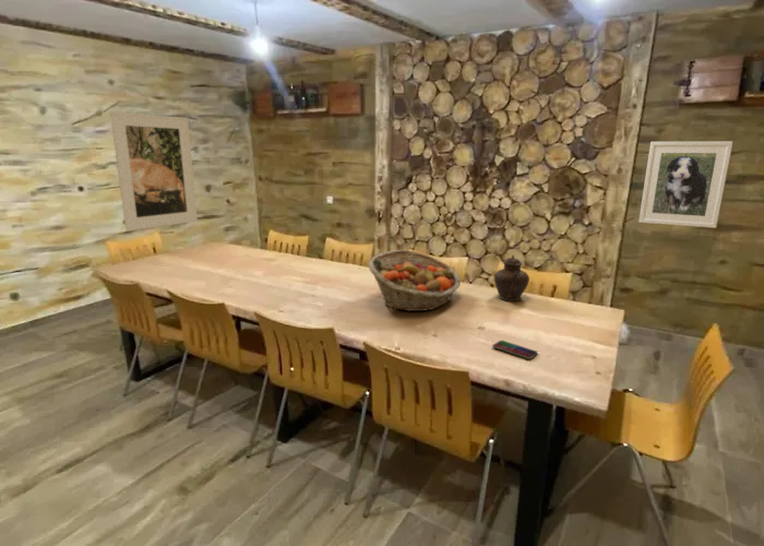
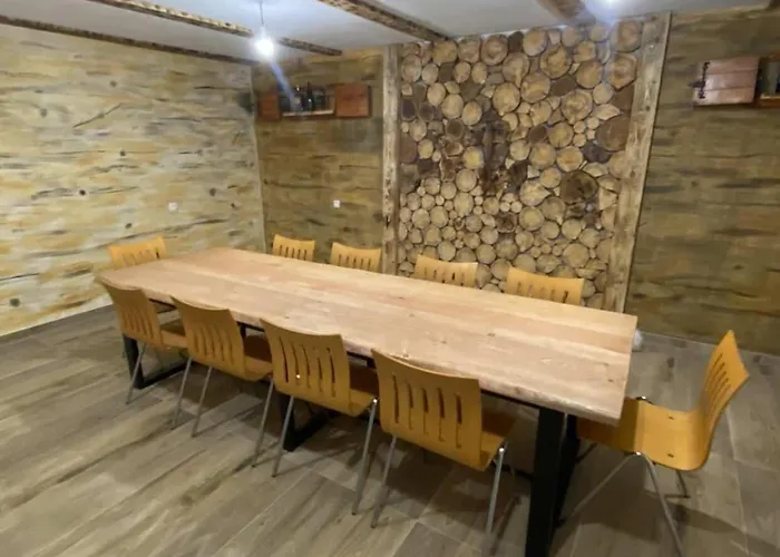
- fruit basket (415, 278)
- smartphone (514, 348)
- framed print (157, 171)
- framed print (682, 183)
- teapot (511, 276)
